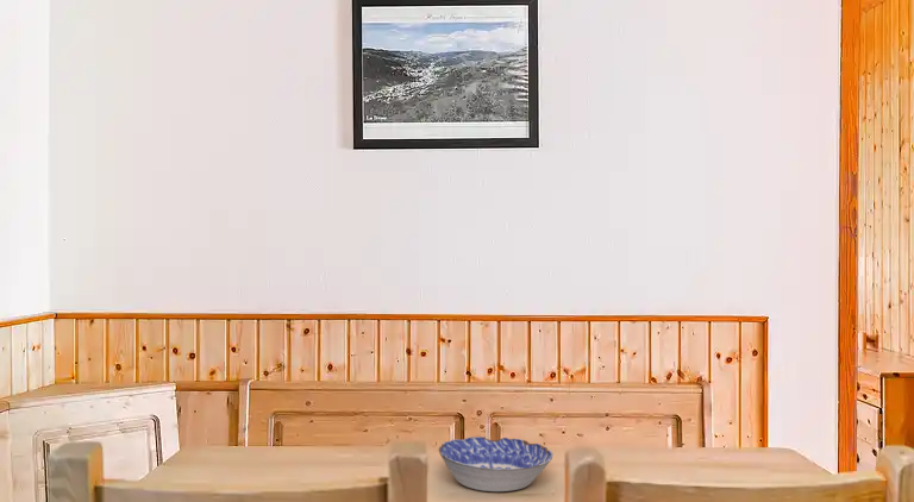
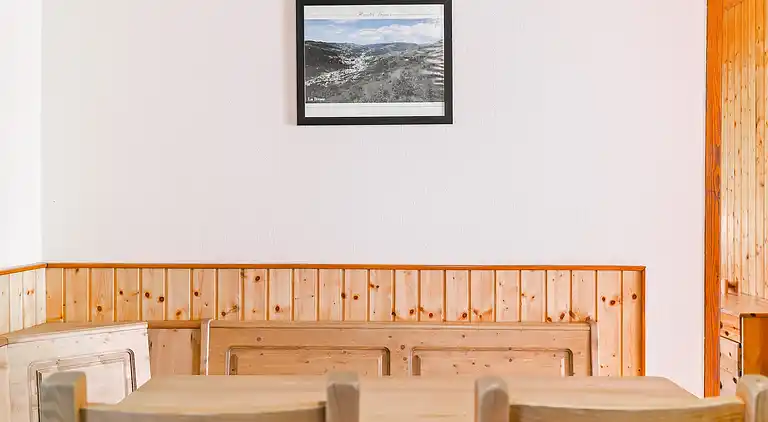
- bowl (495, 464)
